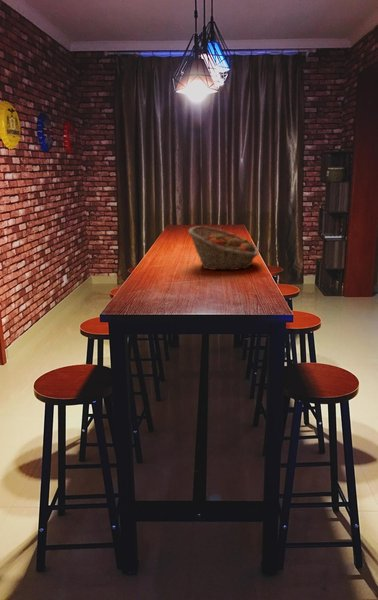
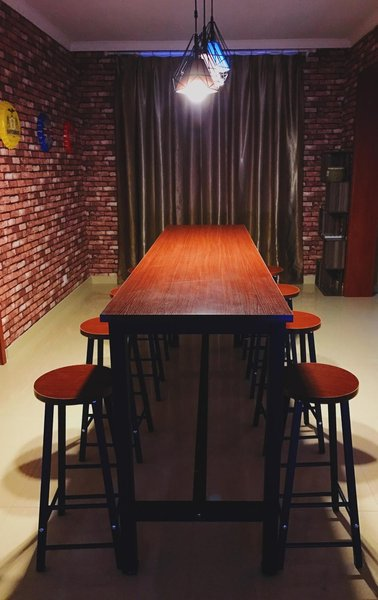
- fruit basket (223, 246)
